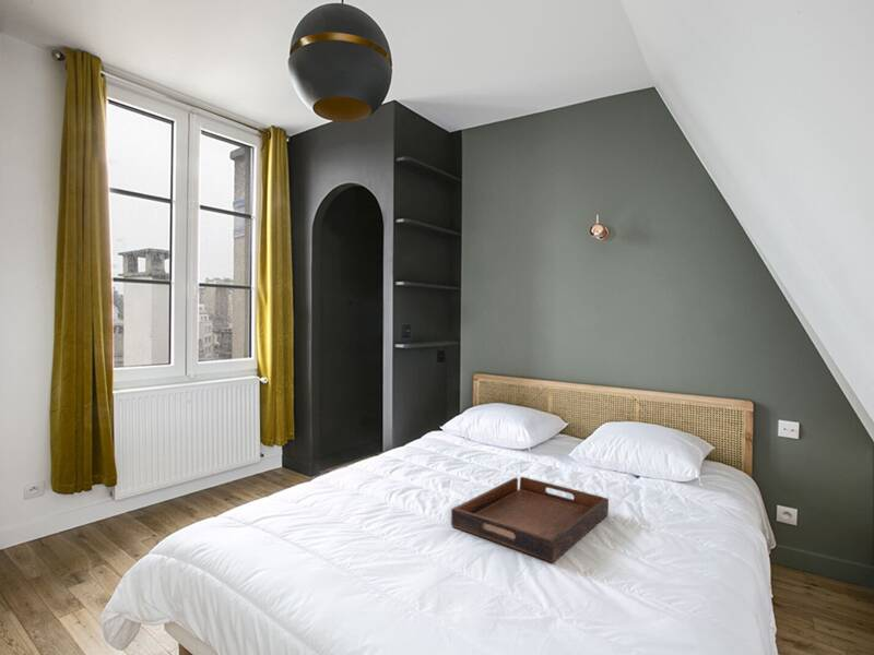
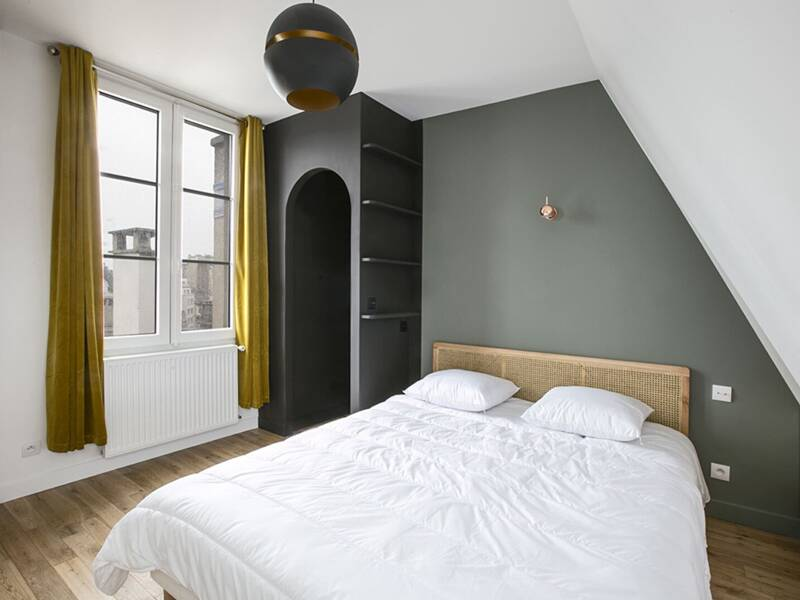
- serving tray (532, 511)
